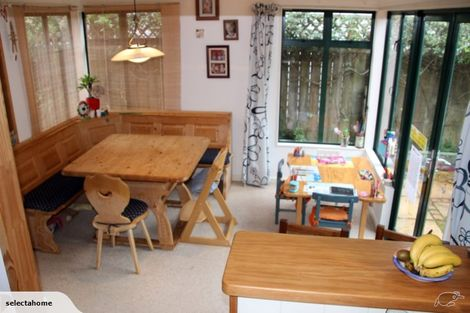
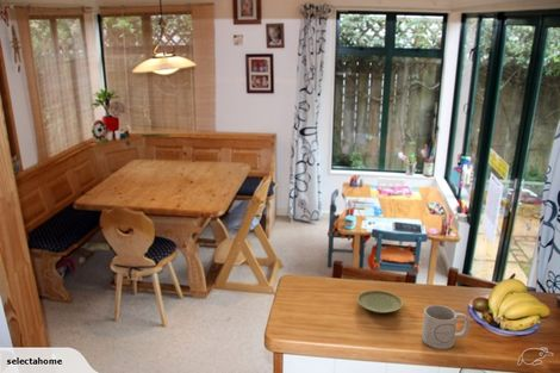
+ mug (446, 325)
+ plate (379, 303)
